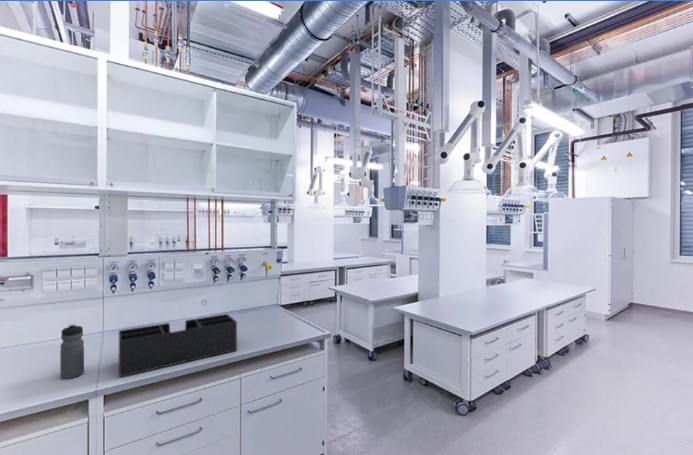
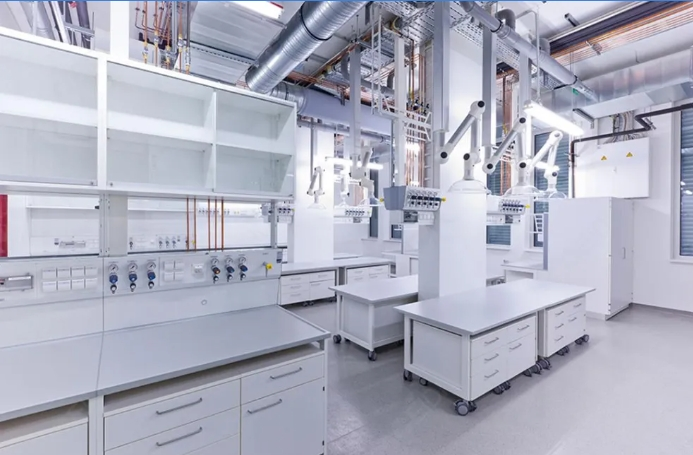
- desk organizer (180, 341)
- water bottle (72, 349)
